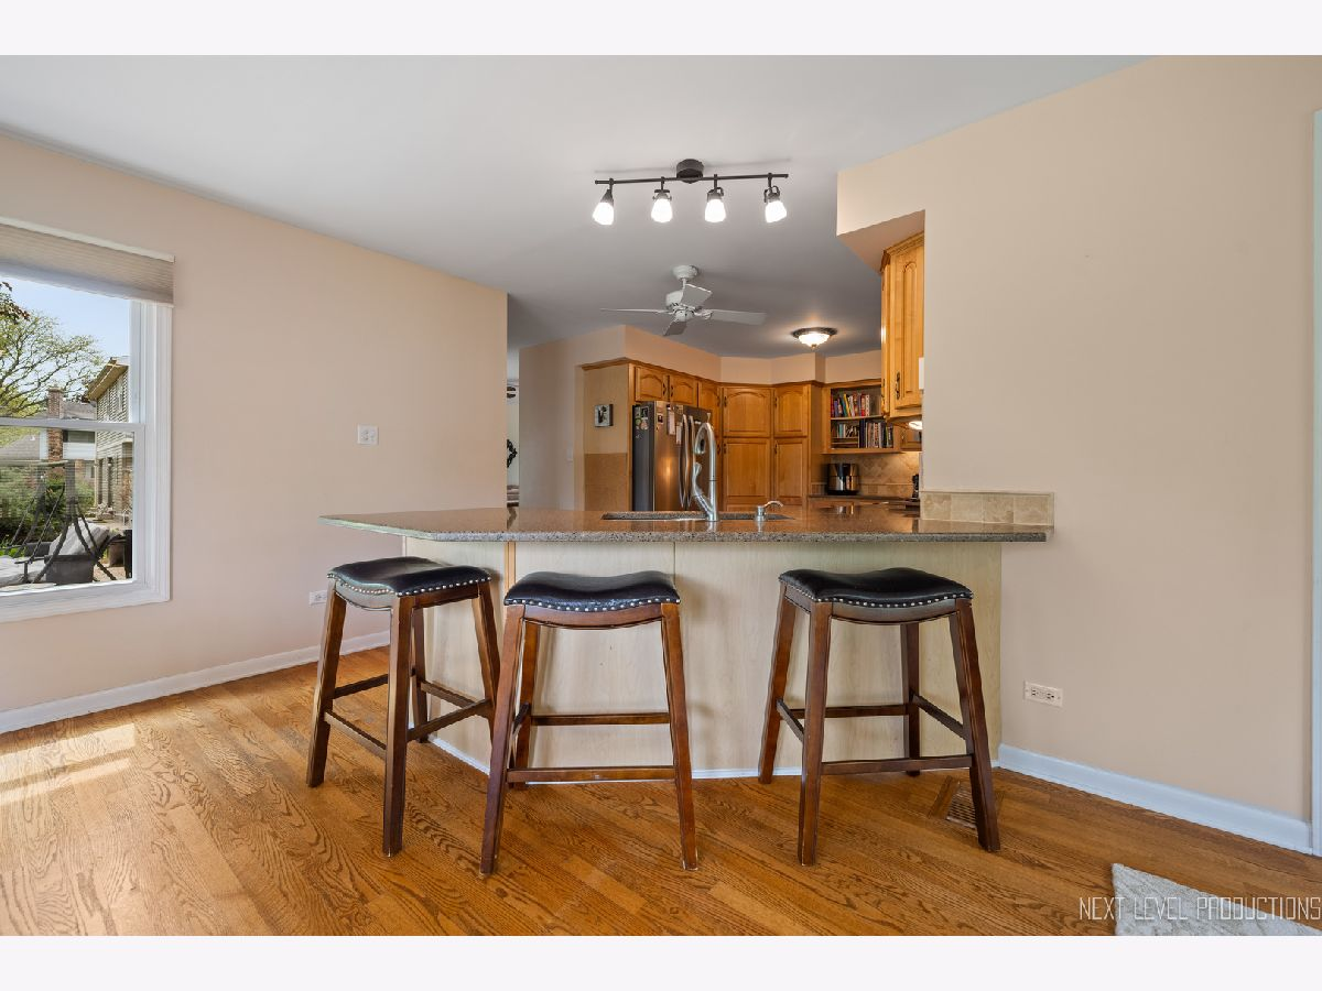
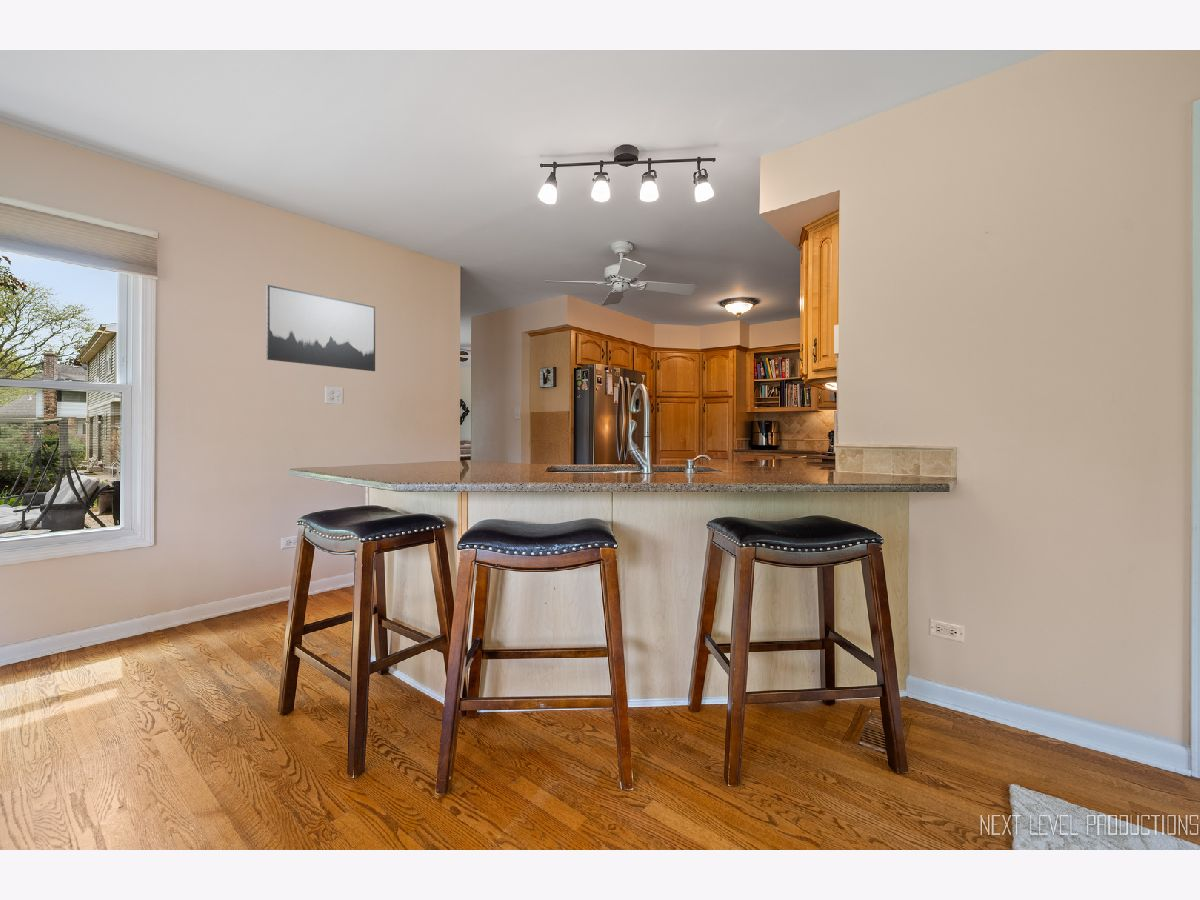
+ wall art (324, 331)
